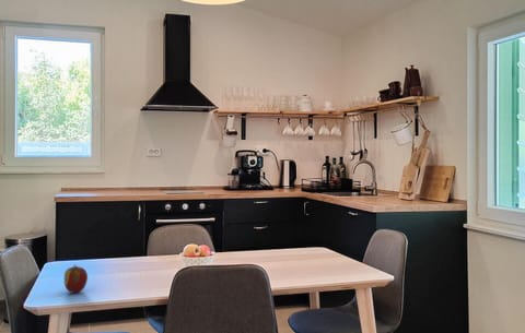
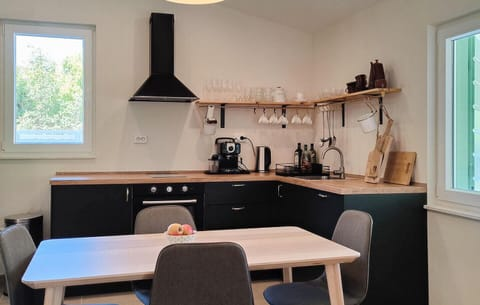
- apple (75, 277)
